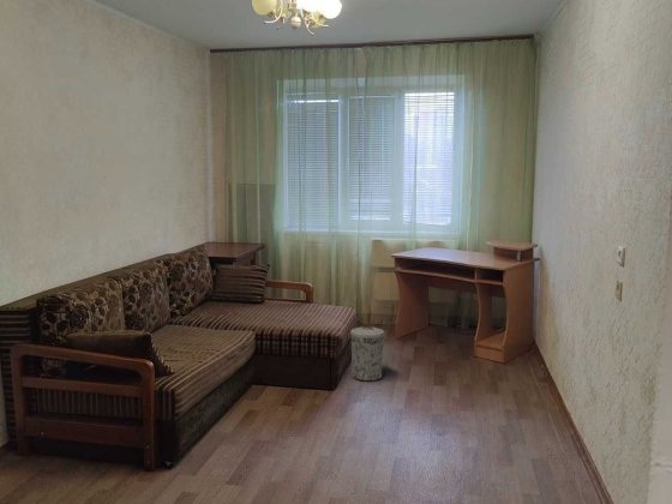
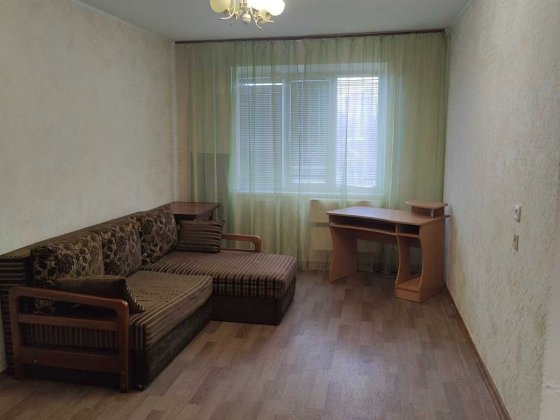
- trash can (367, 352)
